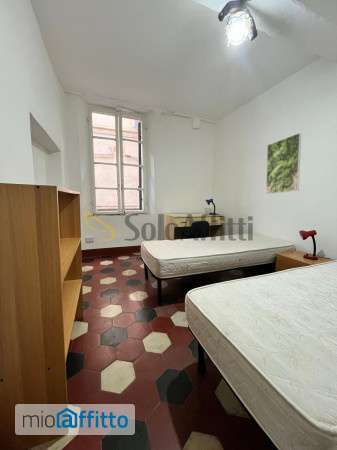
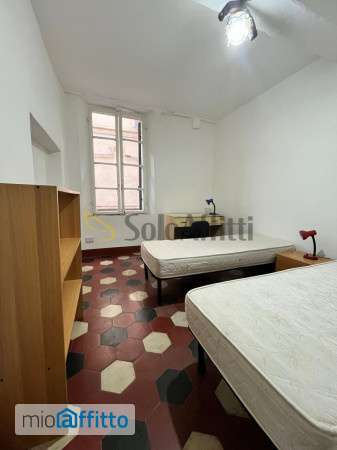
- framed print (282, 166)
